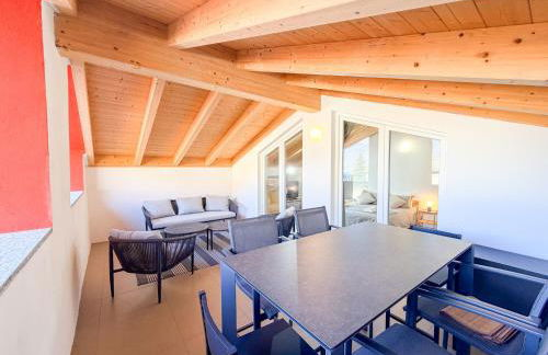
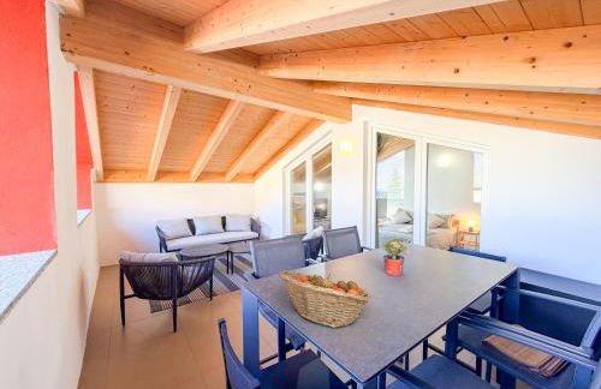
+ potted plant (394, 256)
+ fruit basket (322, 292)
